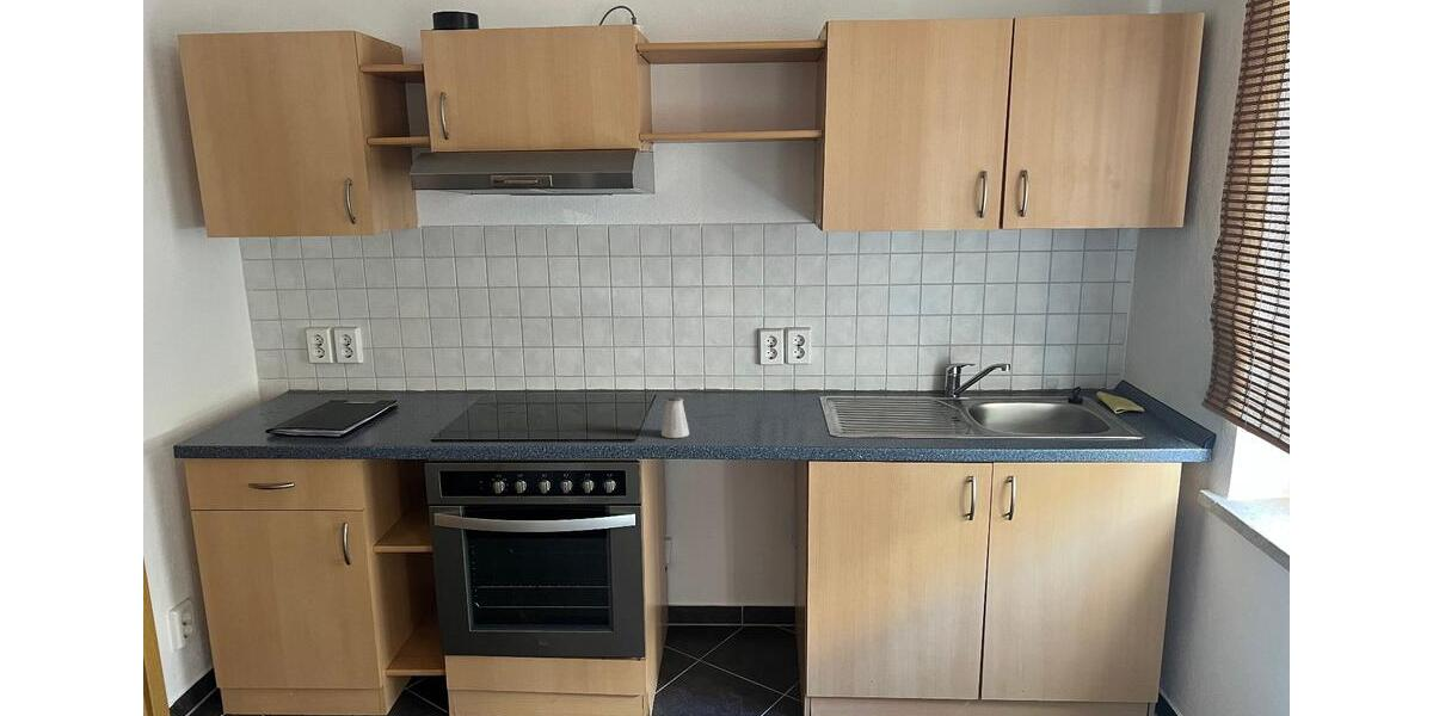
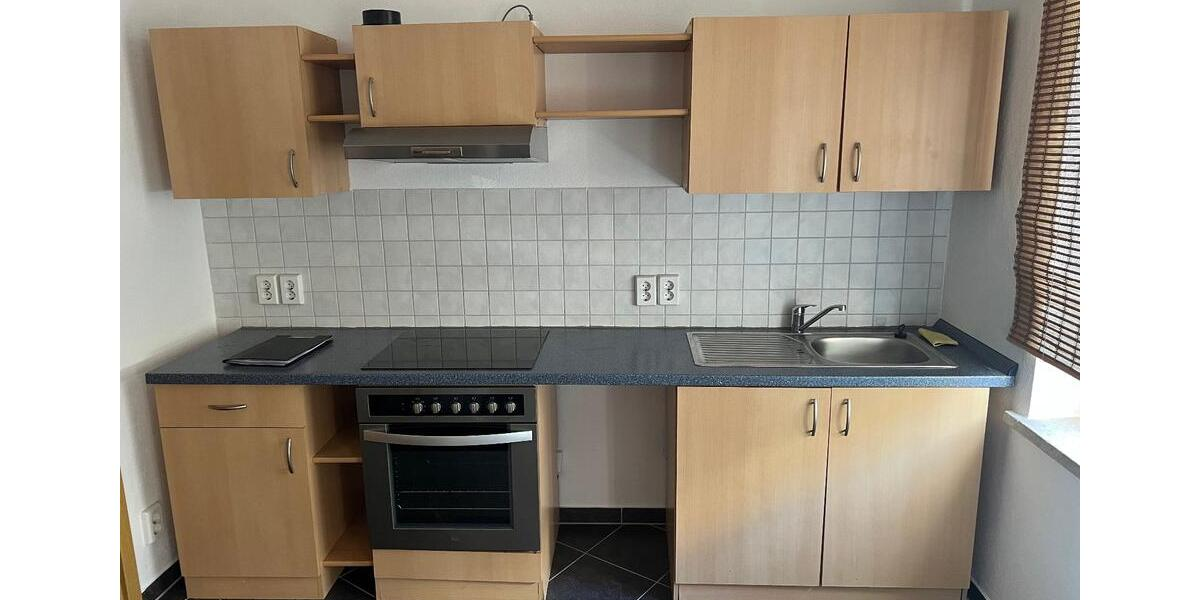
- saltshaker (675, 415)
